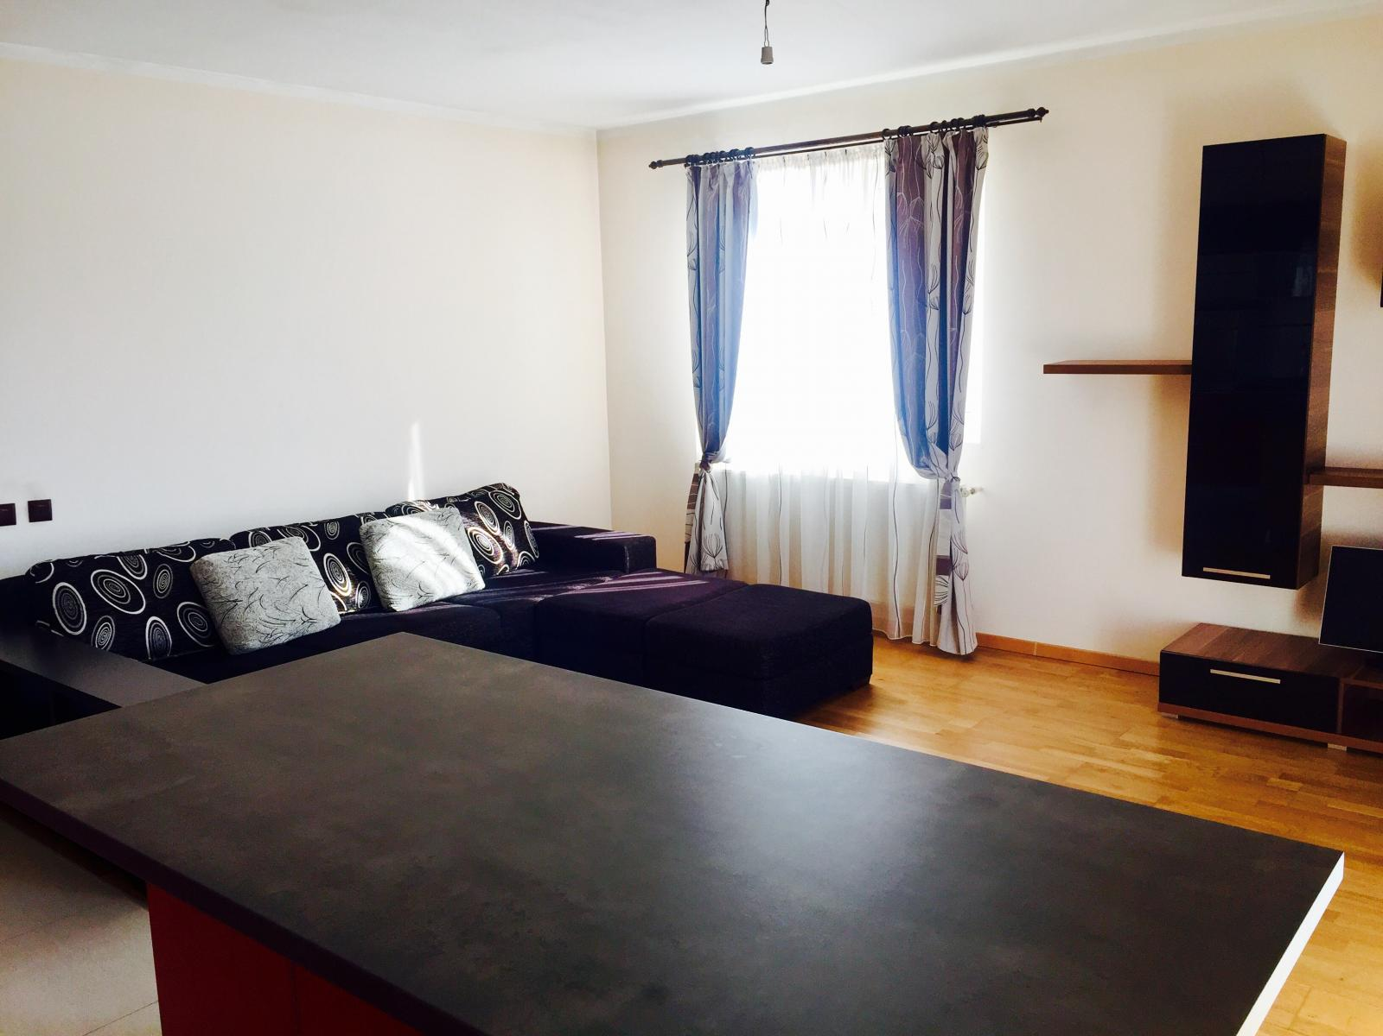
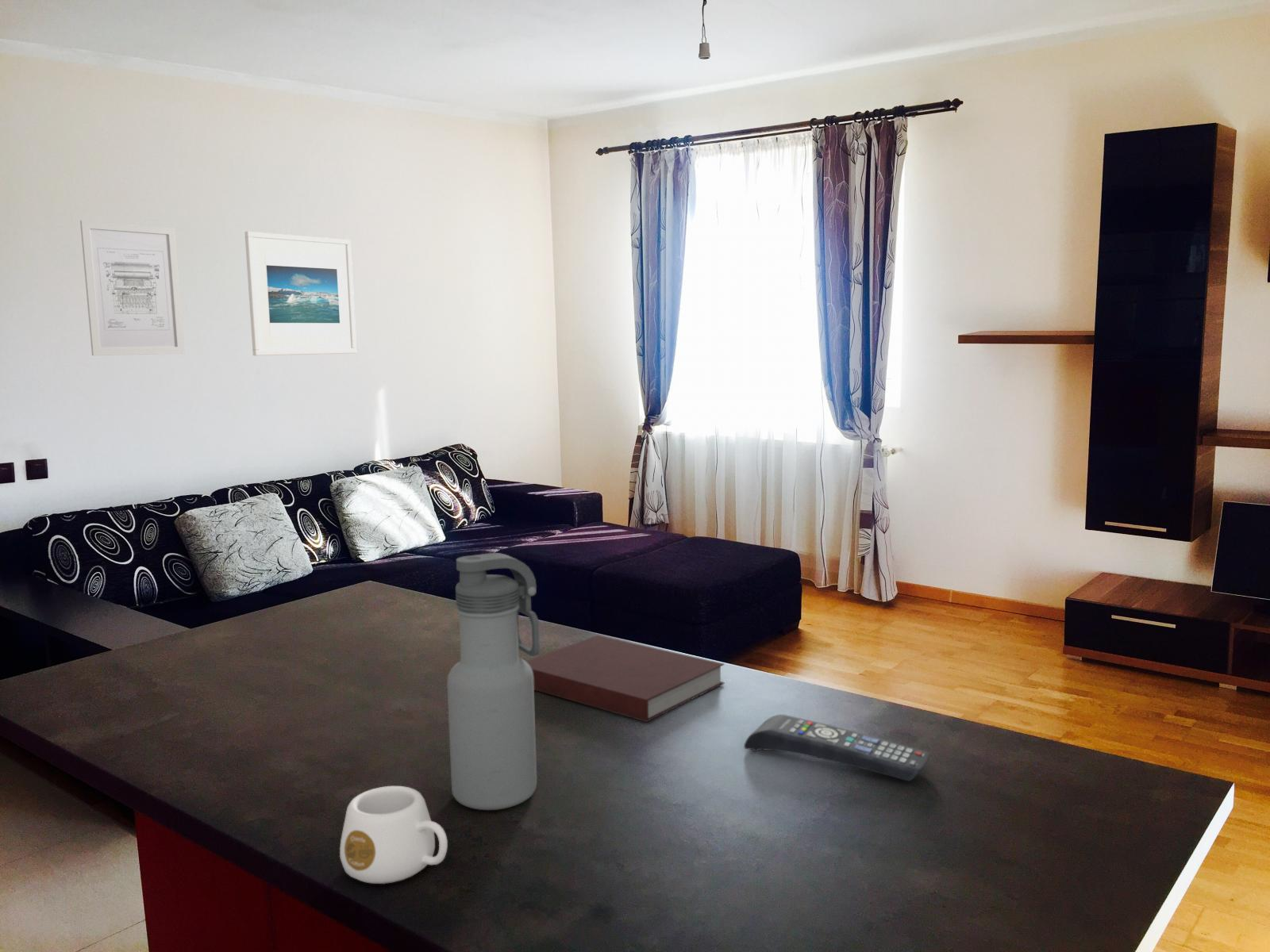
+ water bottle (492, 677)
+ wall art (134, 290)
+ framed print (303, 295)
+ notebook (619, 674)
+ mug (398, 835)
+ remote control (834, 746)
